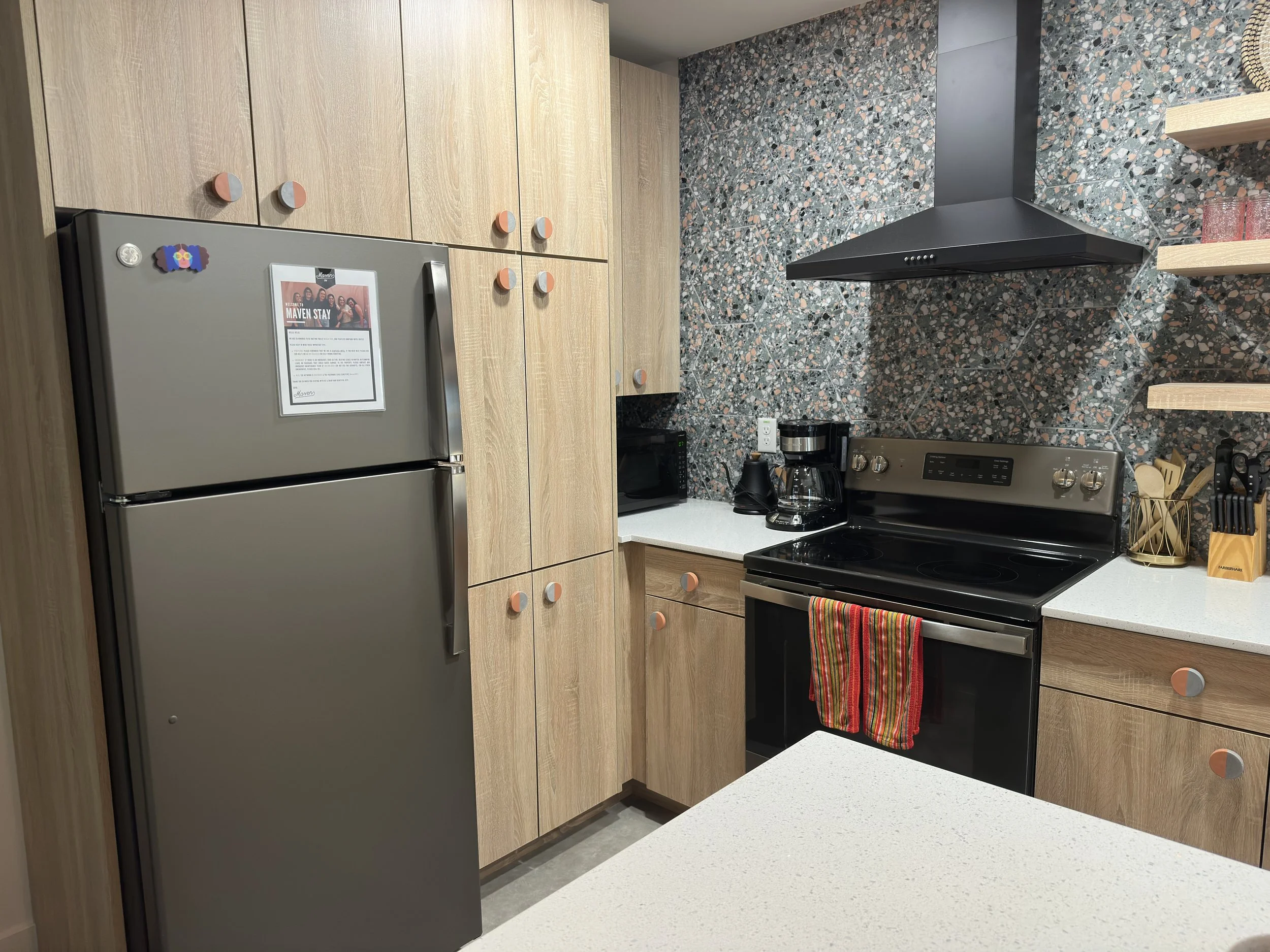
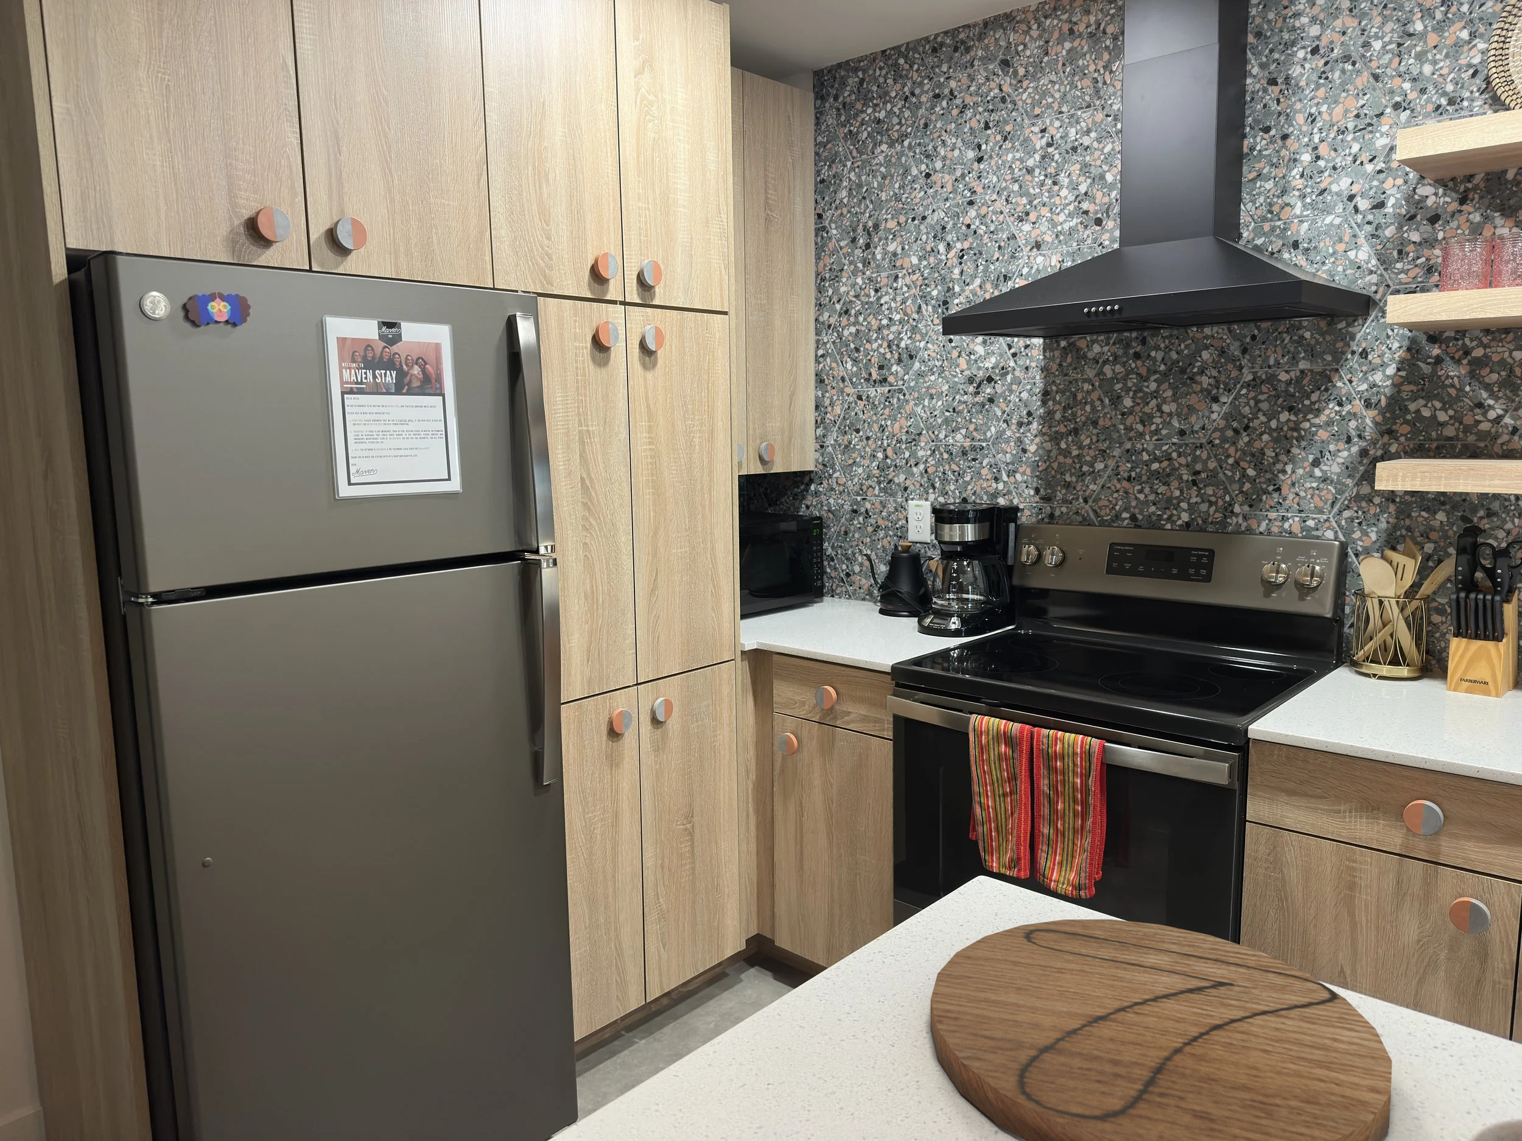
+ cutting board (1146, 1028)
